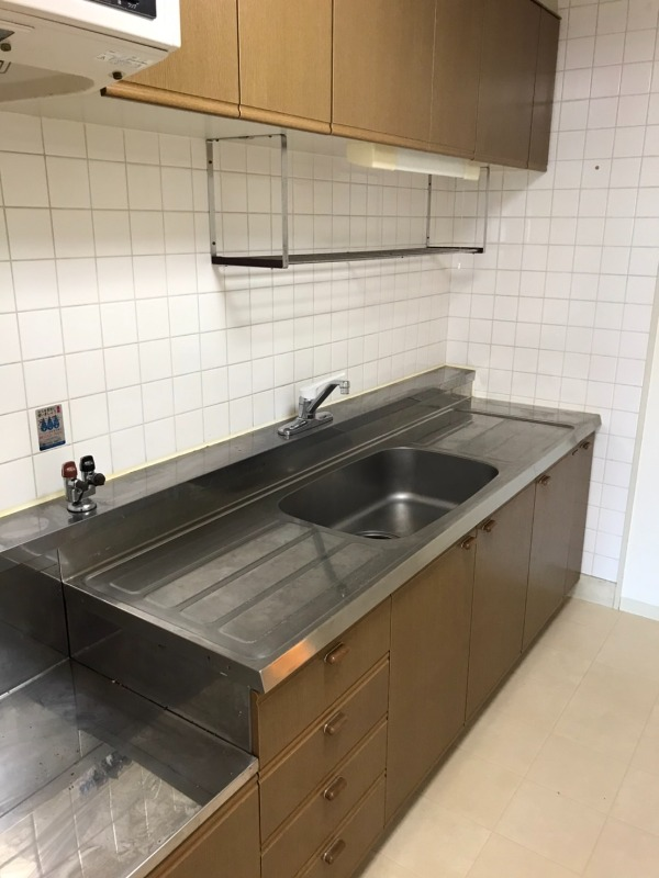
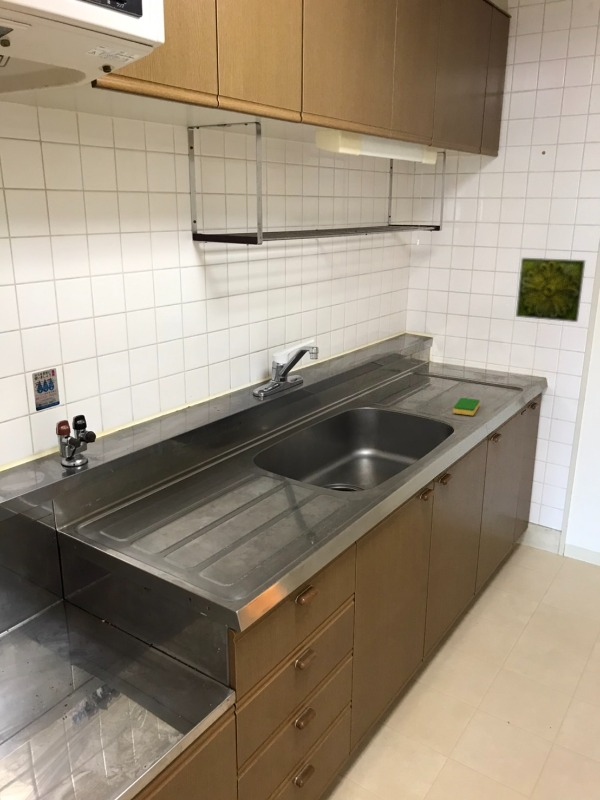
+ dish sponge (466, 406)
+ decorative tile (549, 289)
